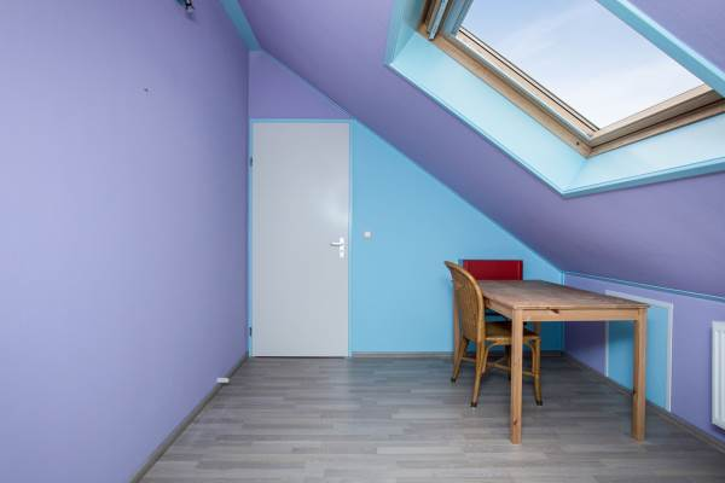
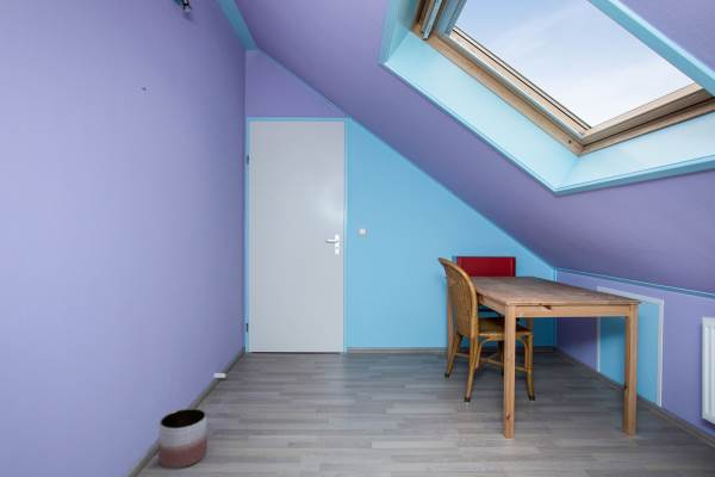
+ planter (182, 436)
